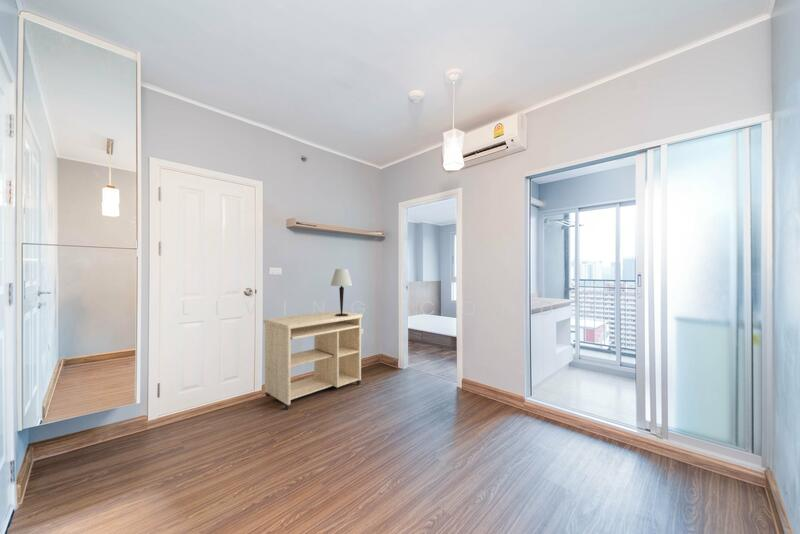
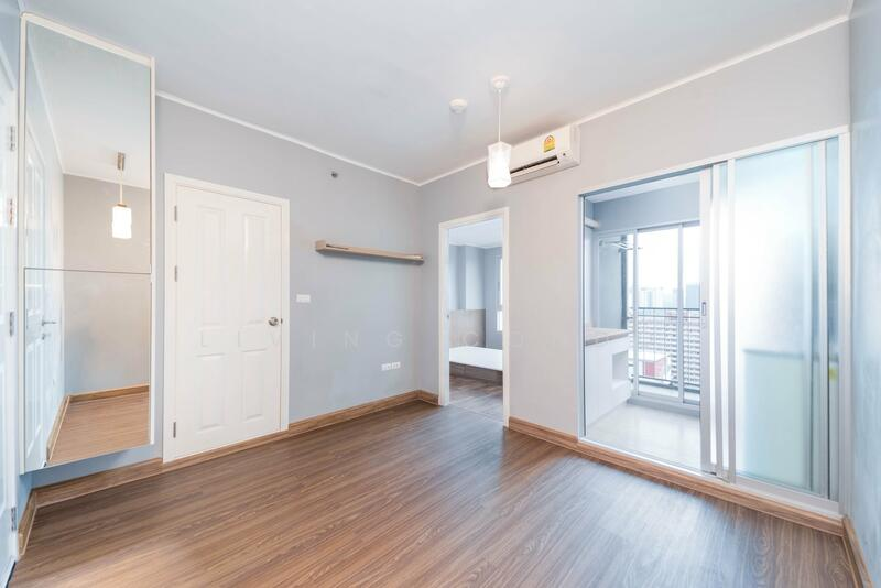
- table lamp (341, 292)
- desk (315, 353)
